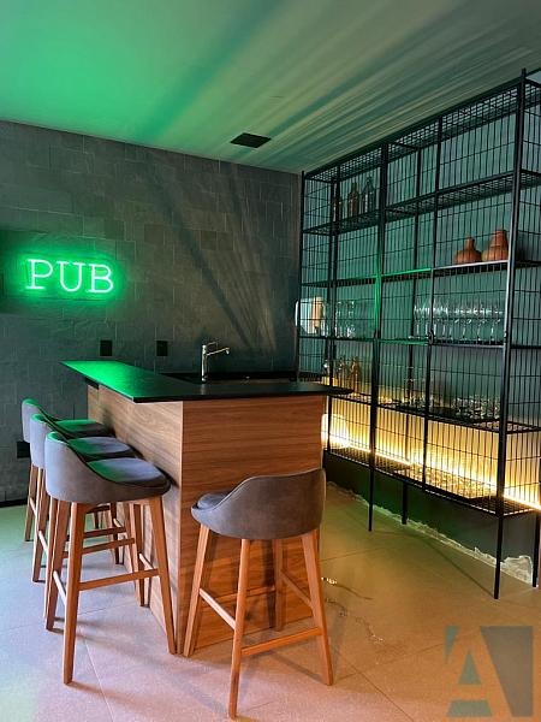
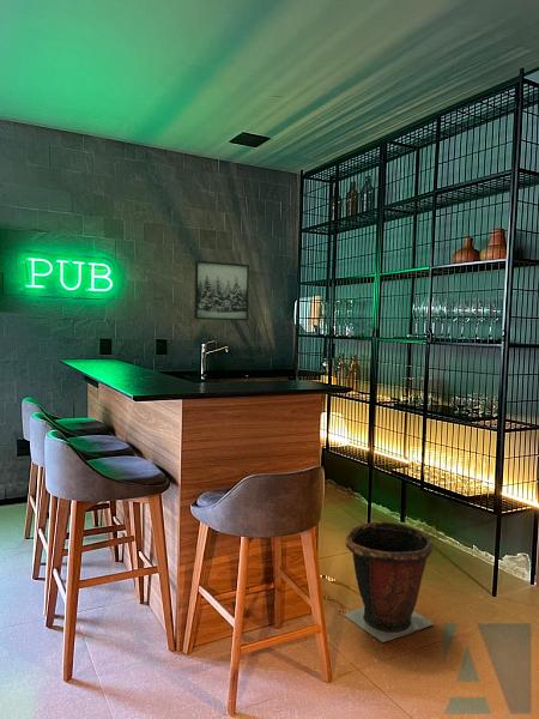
+ wall art (222, 291)
+ waste bin (389, 574)
